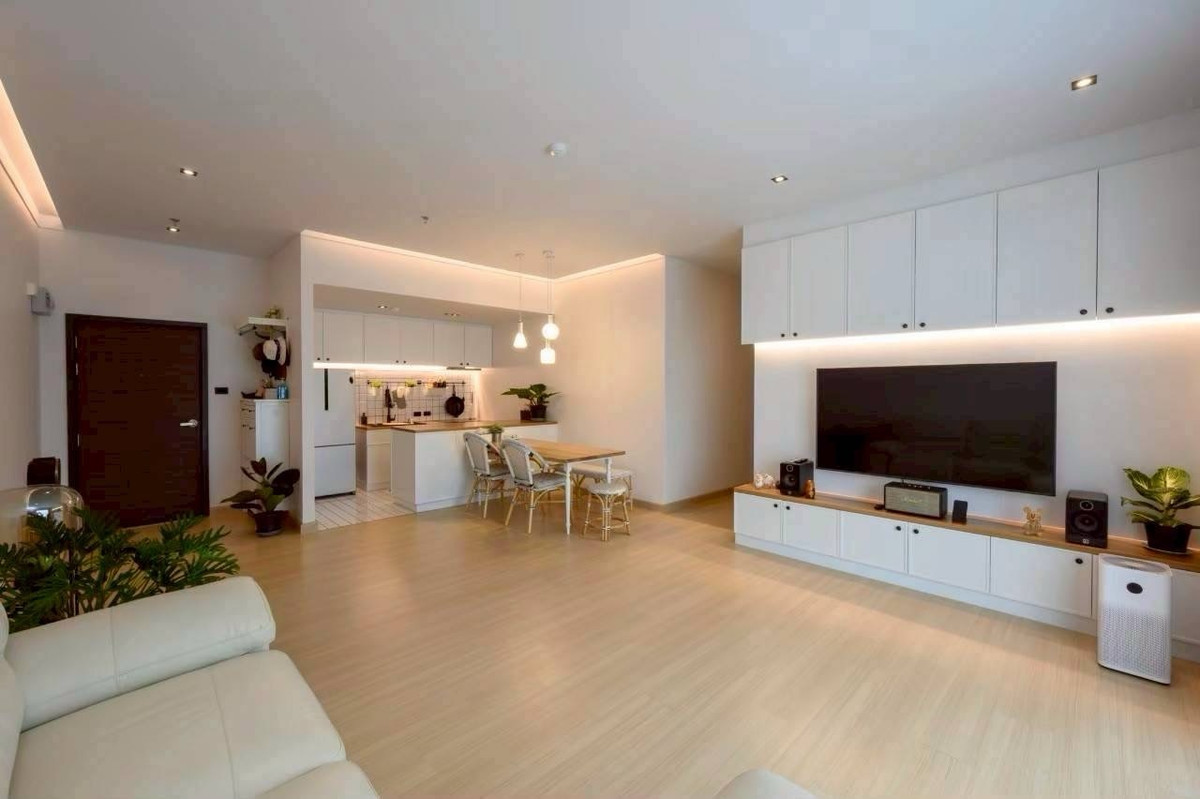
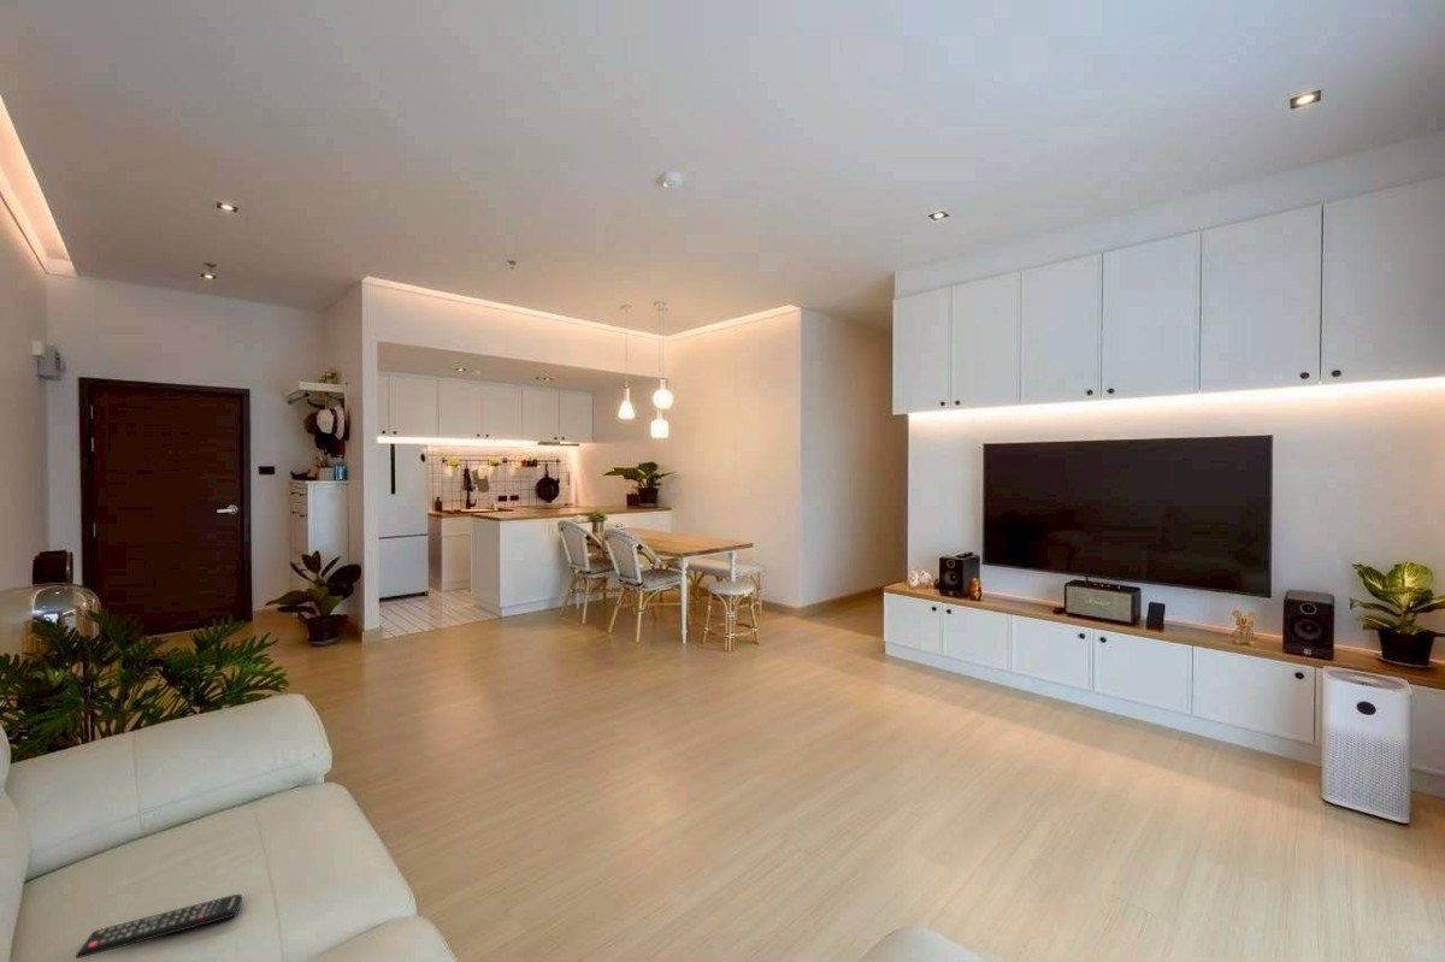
+ remote control (164, 925)
